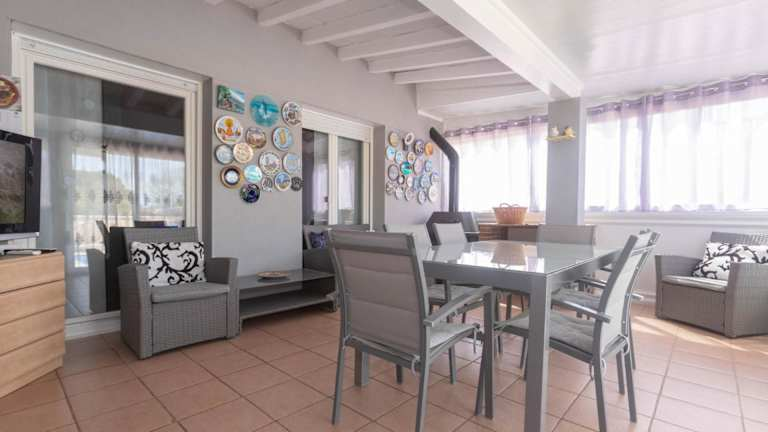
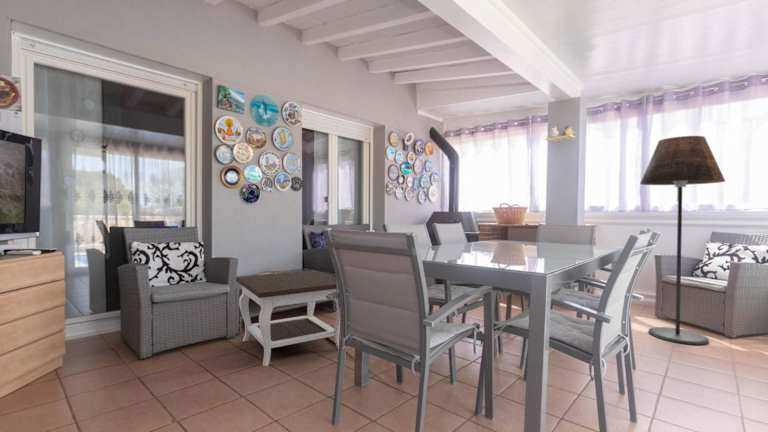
+ side table (293, 317)
+ floor lamp (679, 238)
